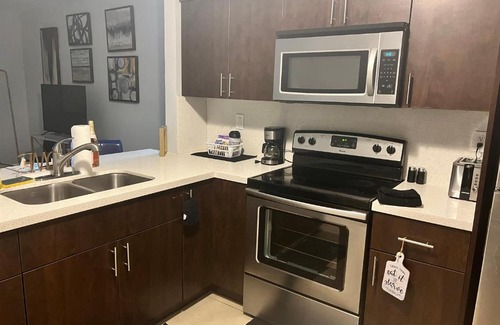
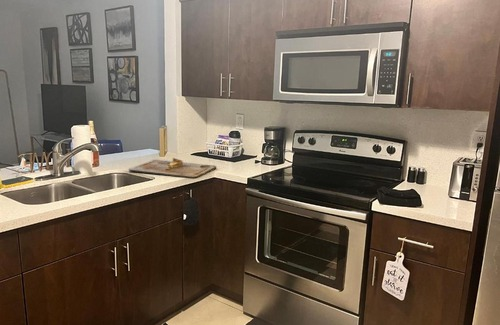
+ cutting board (173, 164)
